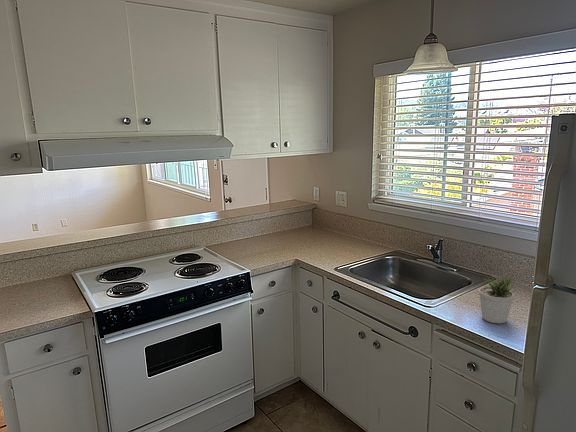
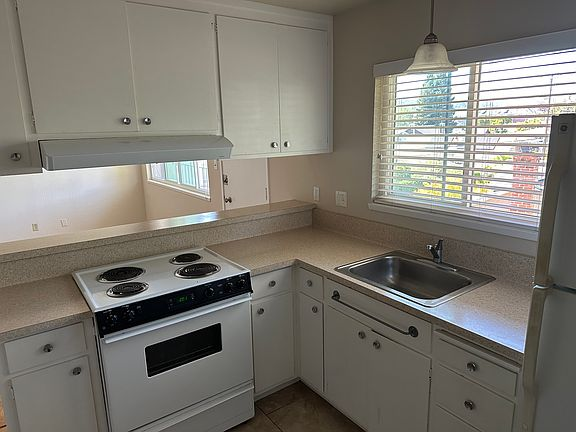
- potted plant (496, 296)
